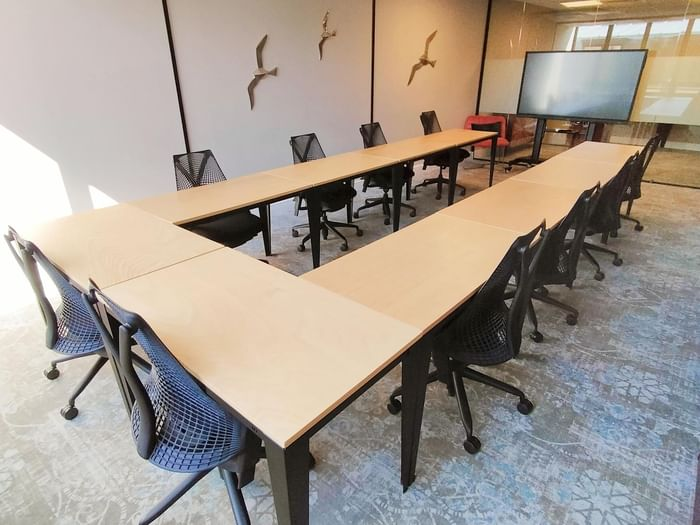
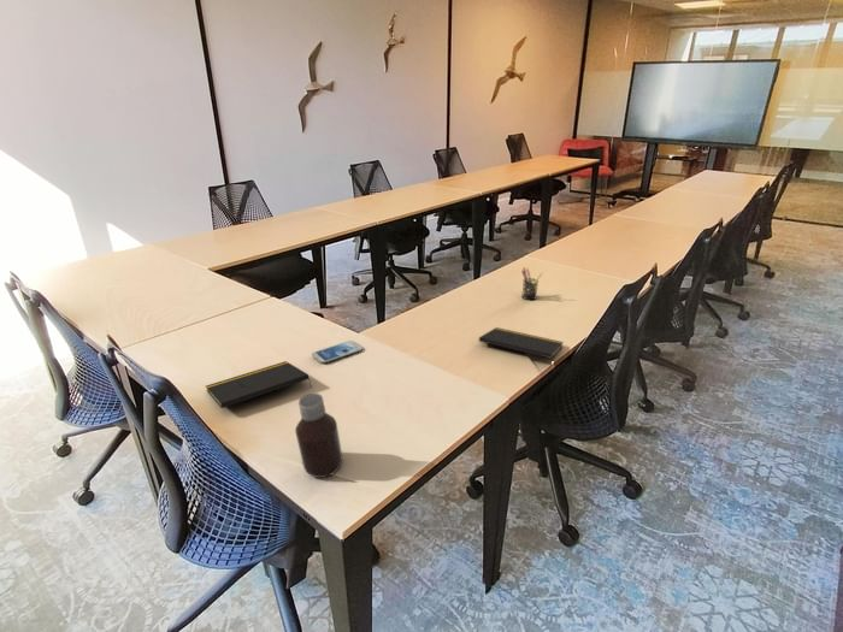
+ bottle (318, 433)
+ notepad (257, 382)
+ notepad (521, 341)
+ smartphone (337, 352)
+ pen holder (529, 283)
